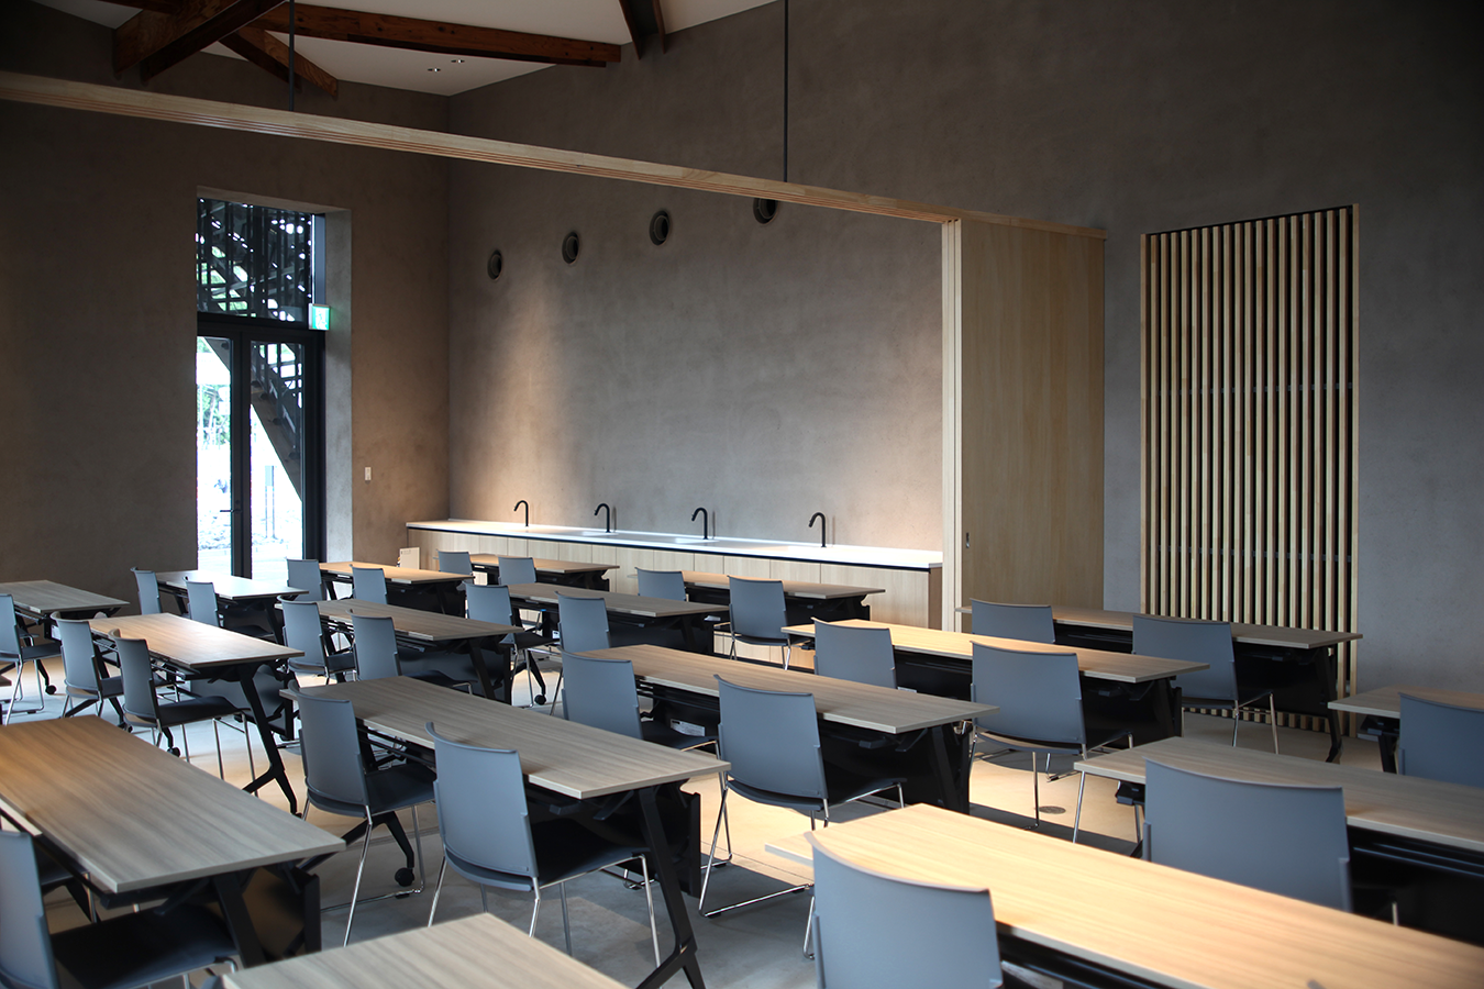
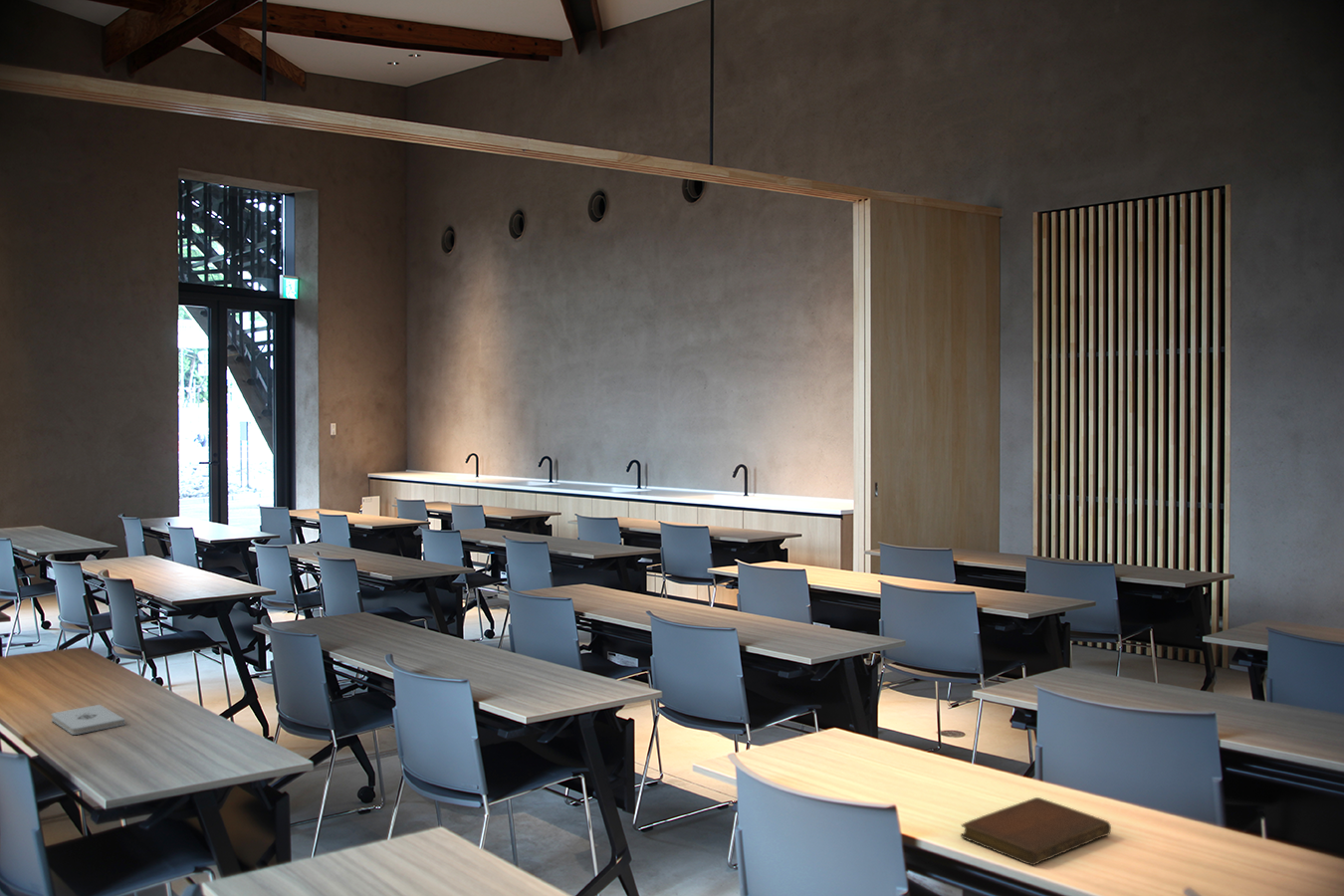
+ notepad (87, 719)
+ notebook (1035, 829)
